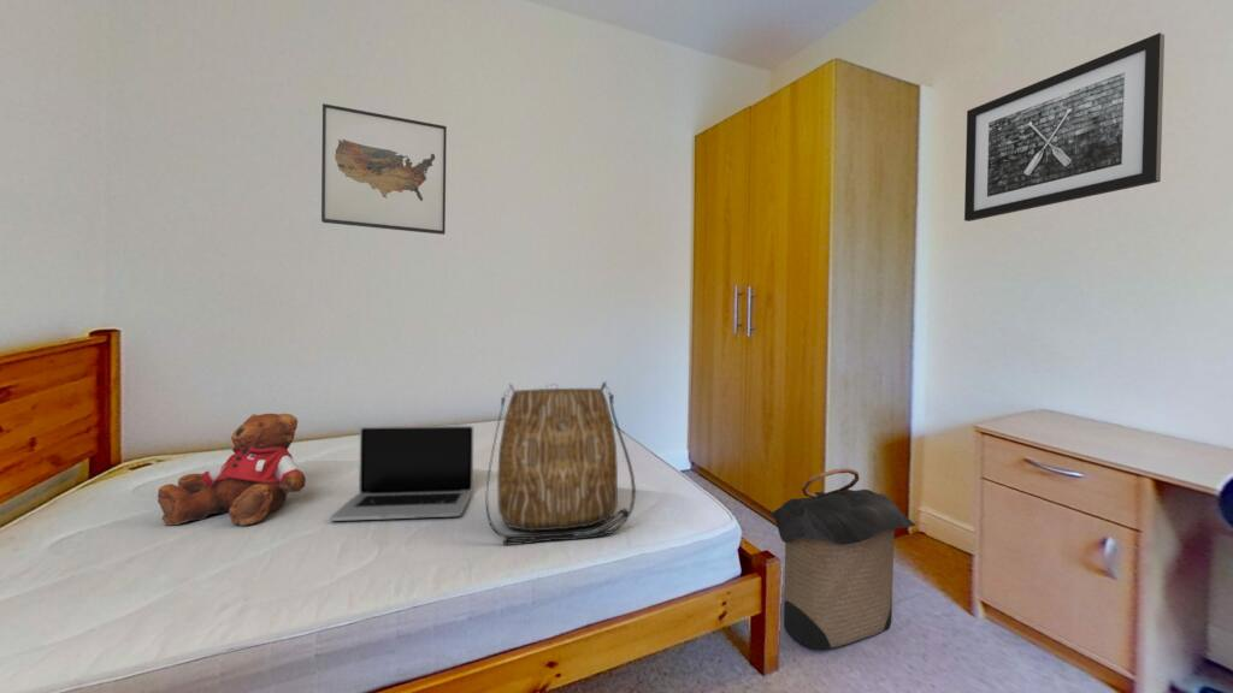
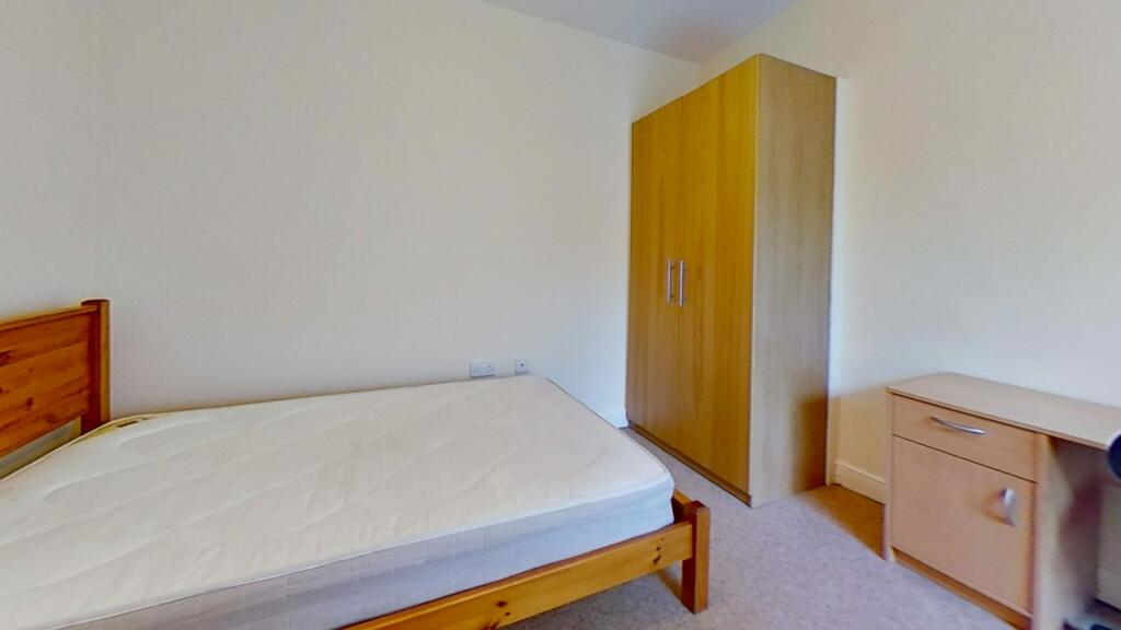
- teddy bear (241, 464)
- wall art (1050, 141)
- laptop (407, 469)
- tote bag (560, 454)
- wall art (387, 172)
- laundry hamper (838, 541)
